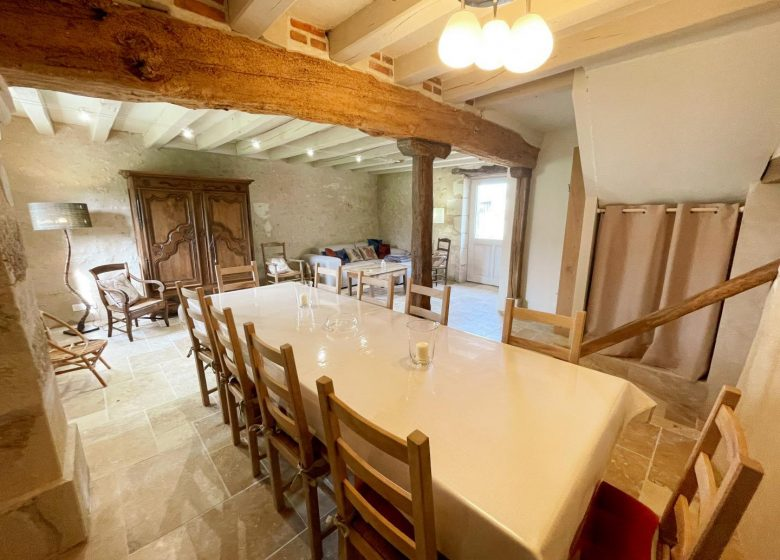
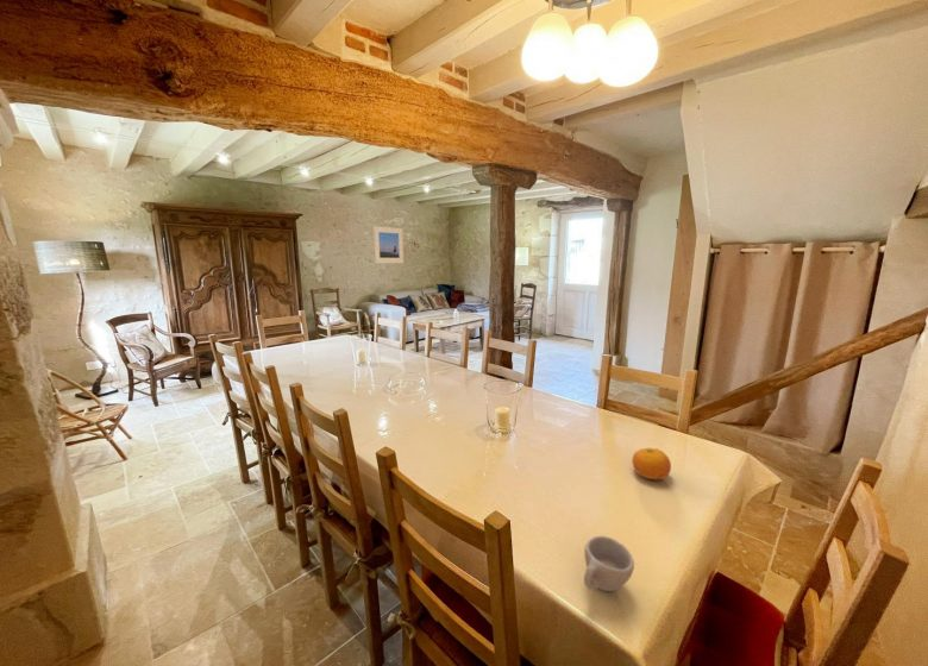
+ cup (603, 571)
+ fruit (651, 463)
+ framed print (389, 245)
